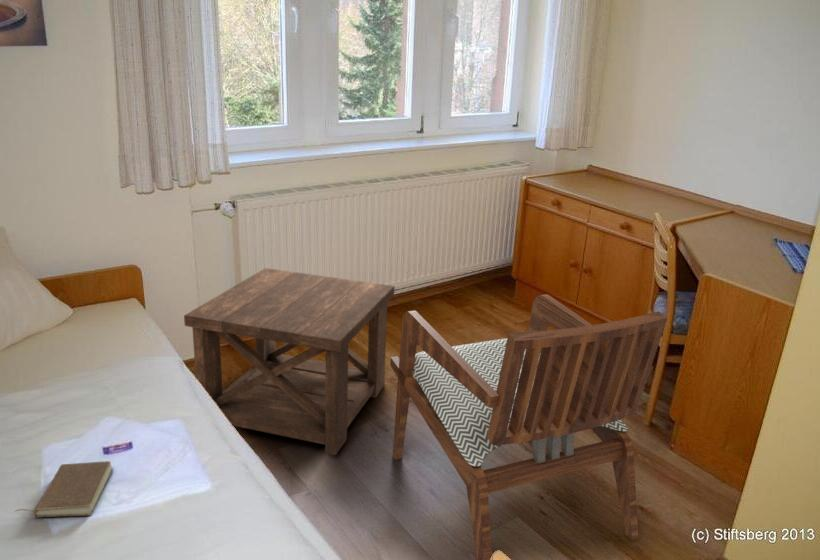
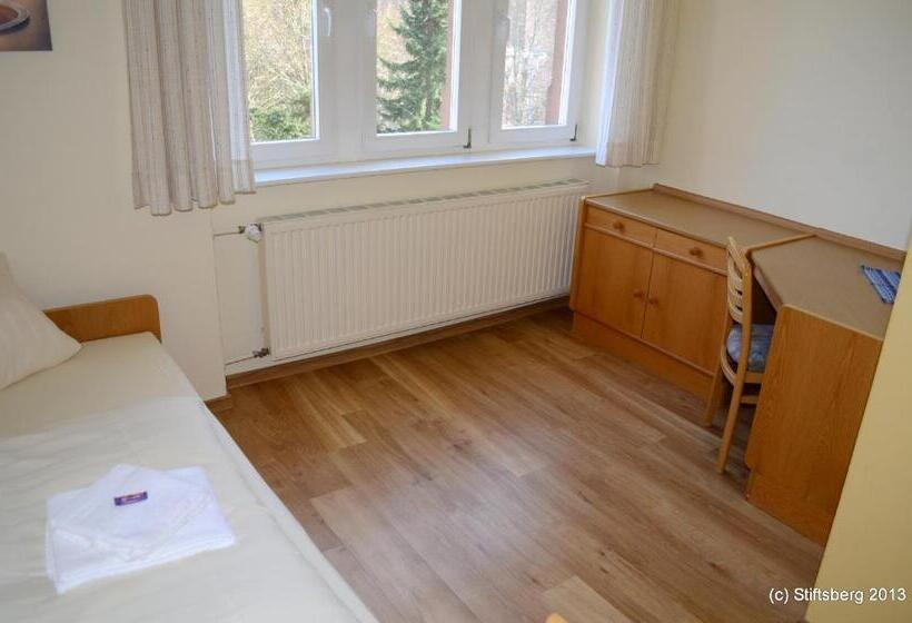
- side table (299, 354)
- armchair (511, 393)
- book (66, 489)
